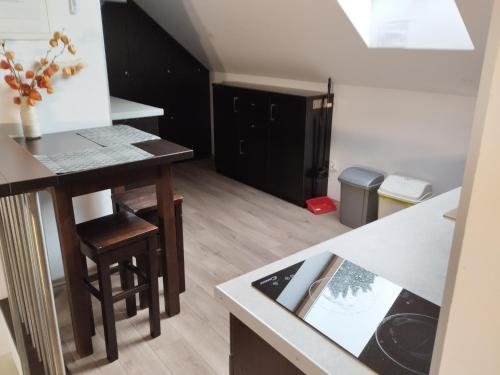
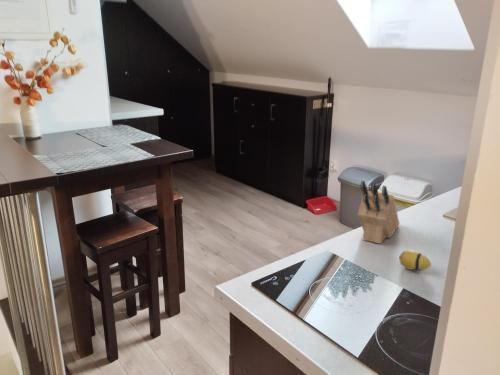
+ decorative egg (414, 260)
+ knife block (379, 205)
